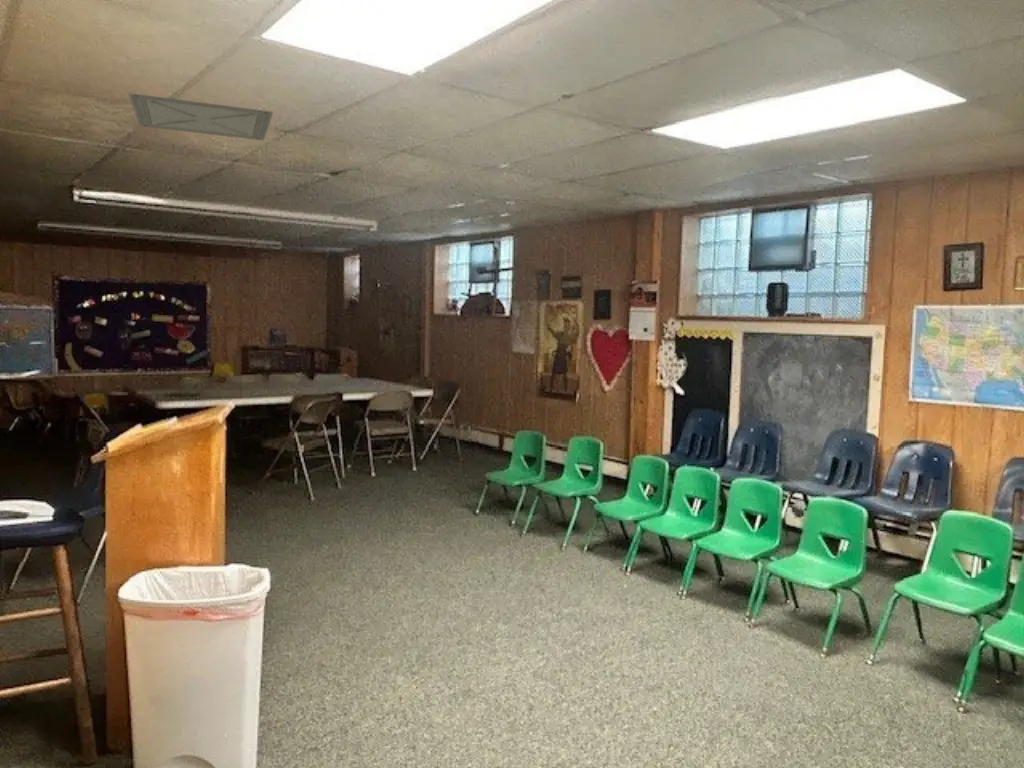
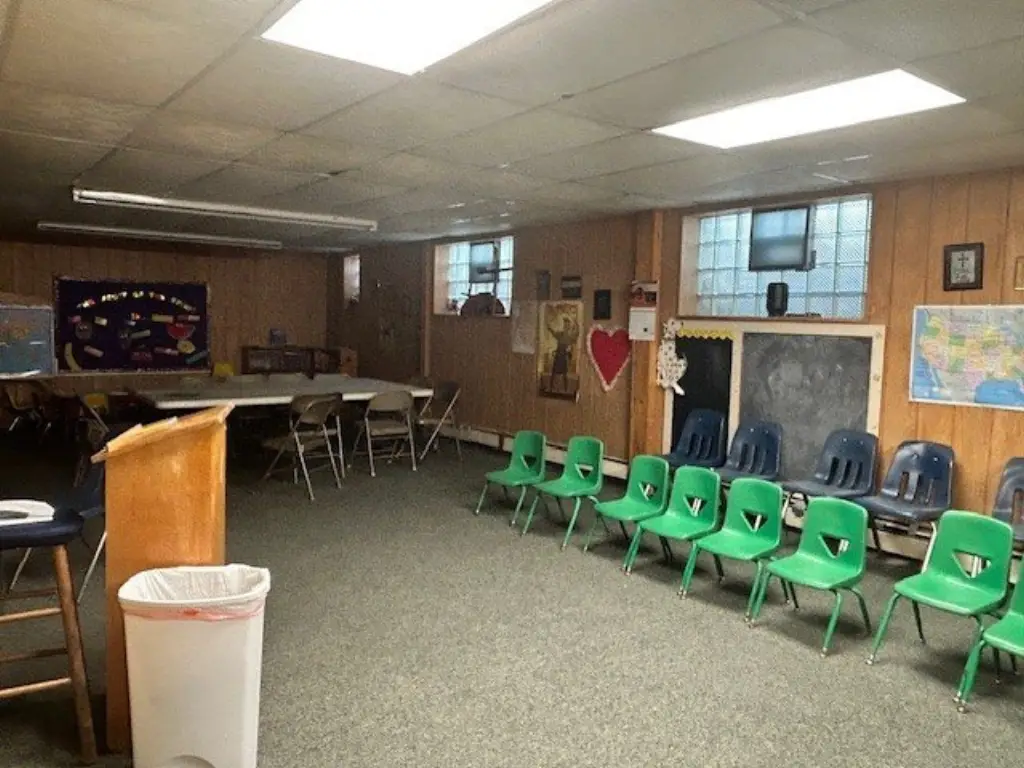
- ceiling vent (203, 119)
